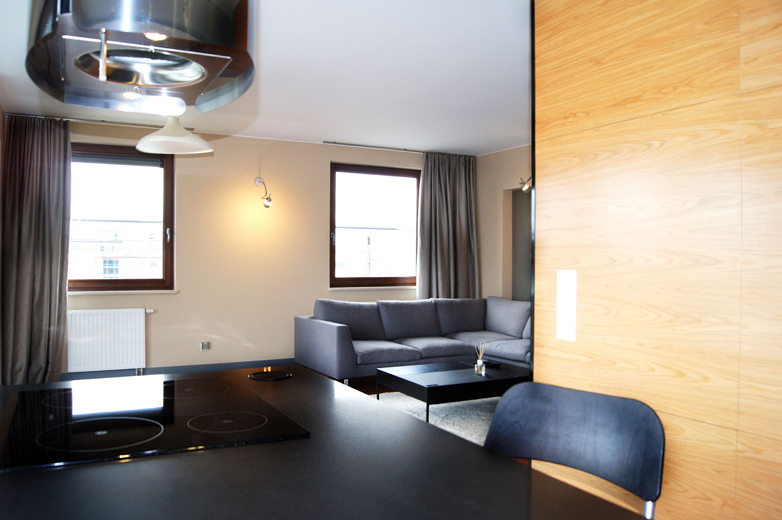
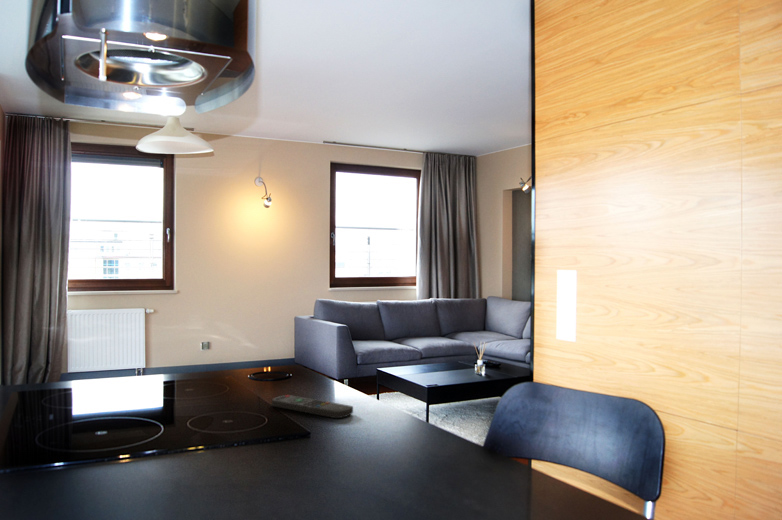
+ remote control (311, 405)
